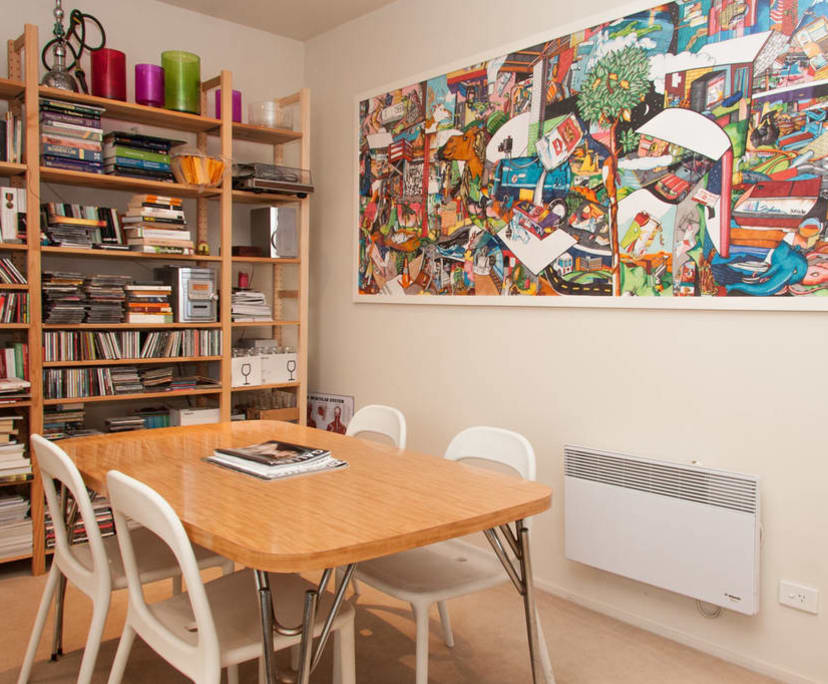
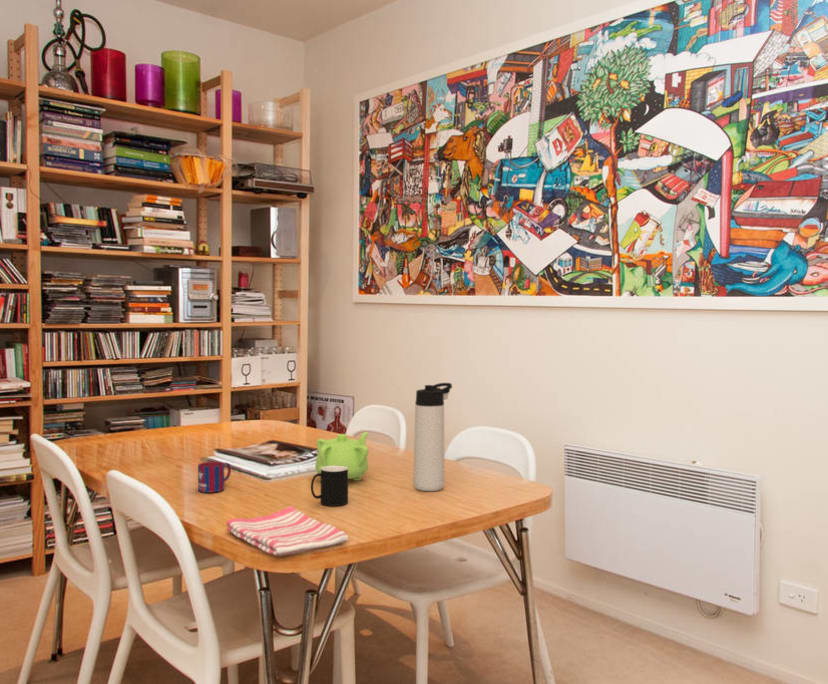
+ mug (216, 475)
+ dish towel (285, 529)
+ teapot (344, 456)
+ thermos bottle (434, 435)
+ cup (328, 486)
